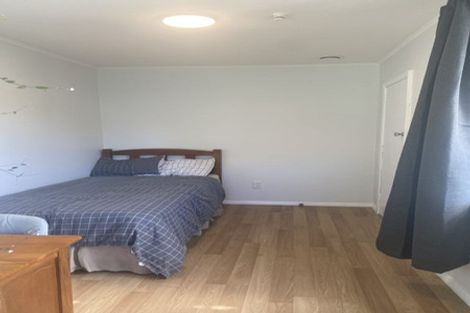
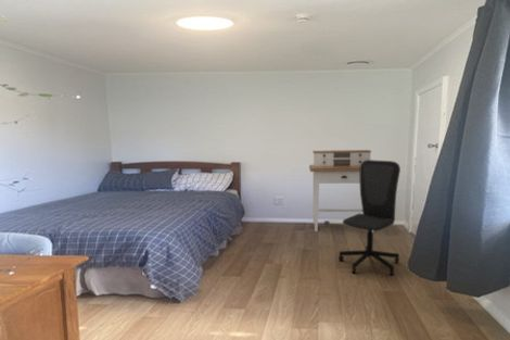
+ desk (342, 182)
+ office chair (371, 213)
